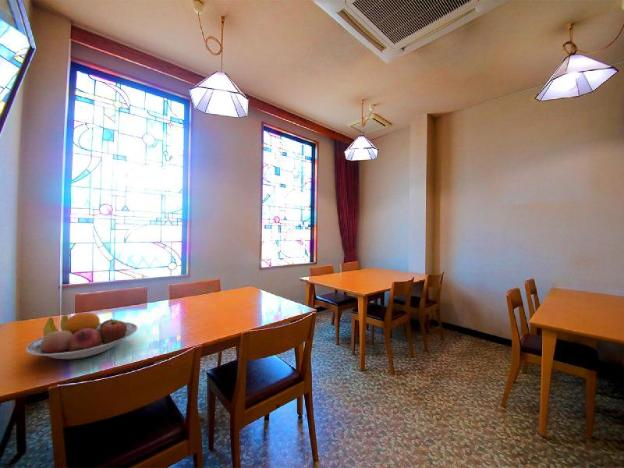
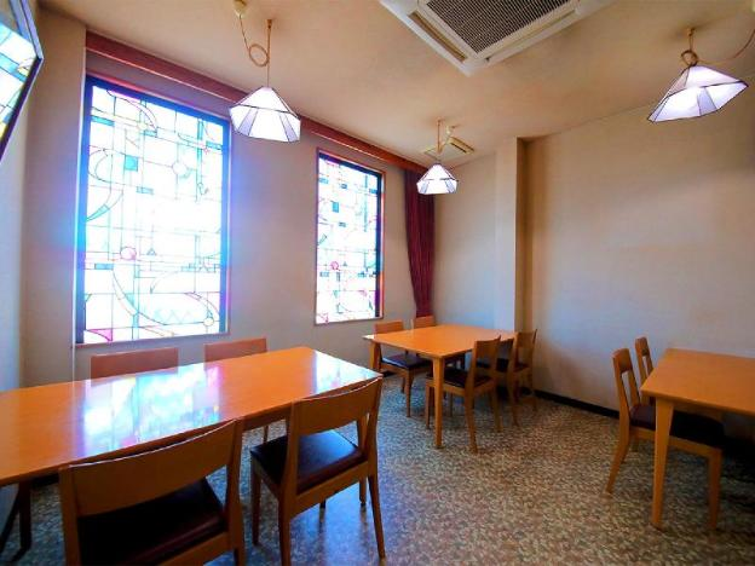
- fruit bowl (87, 332)
